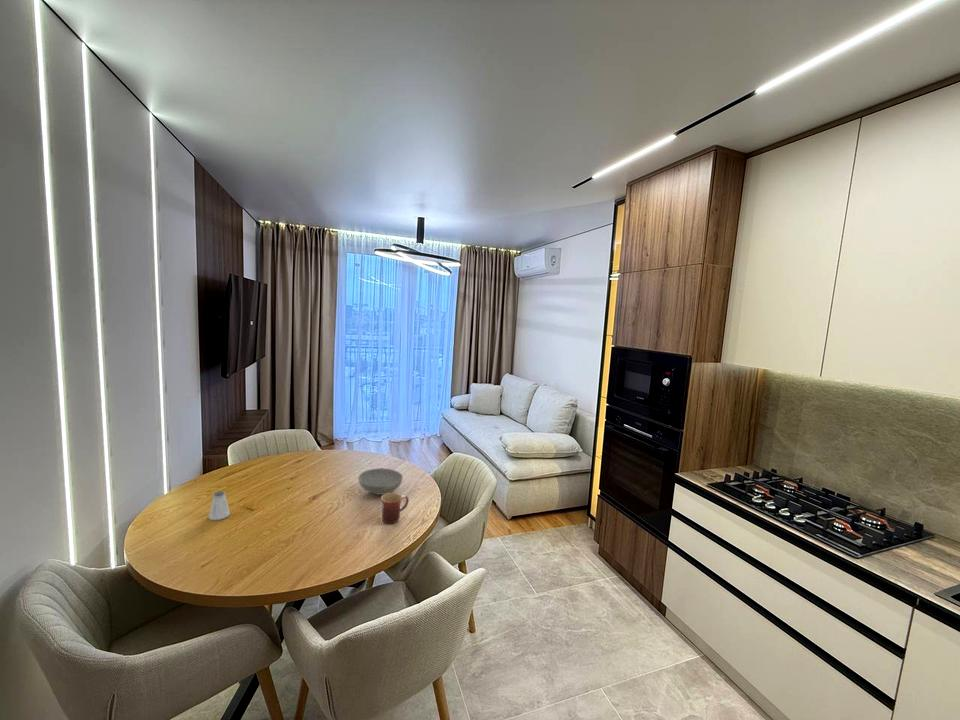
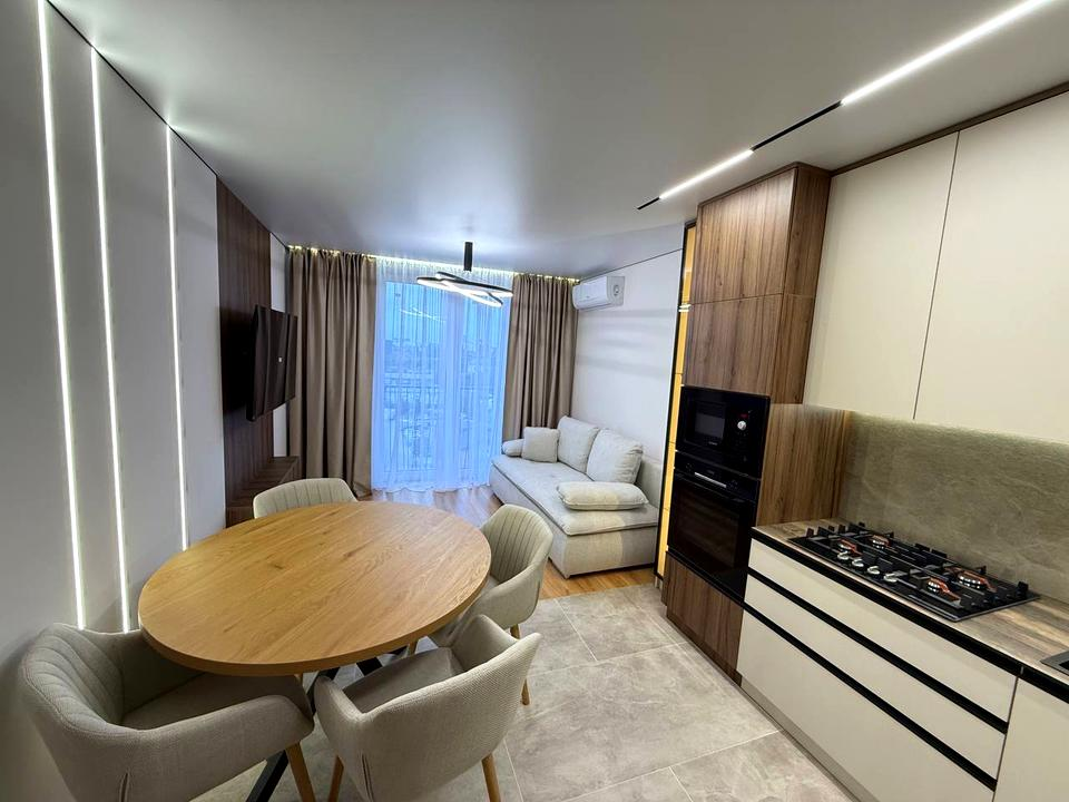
- saltshaker (219, 504)
- mug (394, 507)
- bowl (380, 483)
